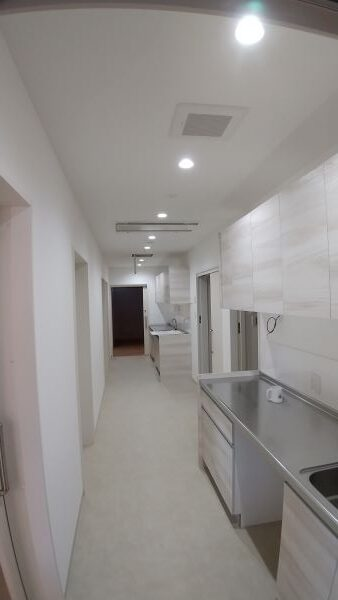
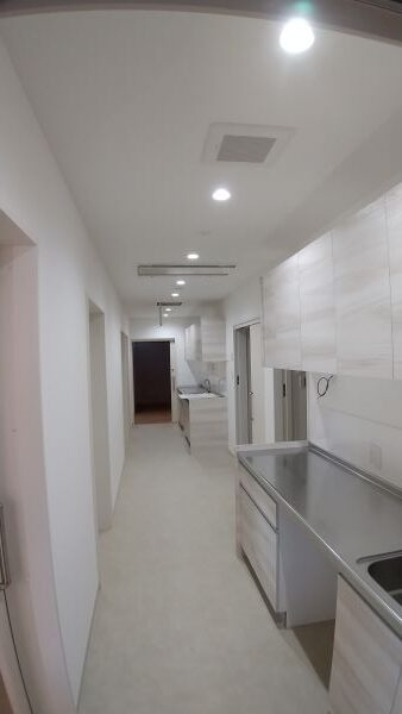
- mug (274, 394)
